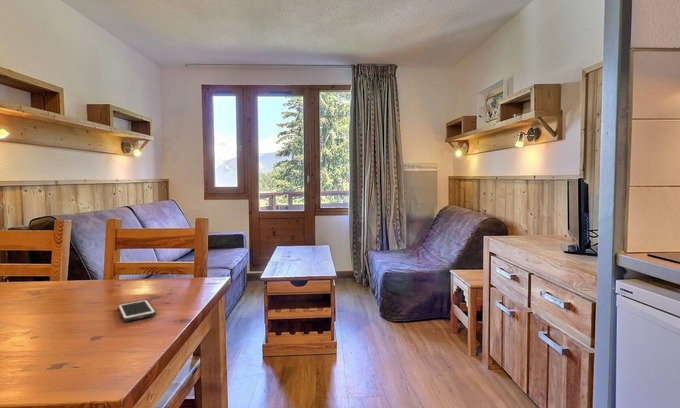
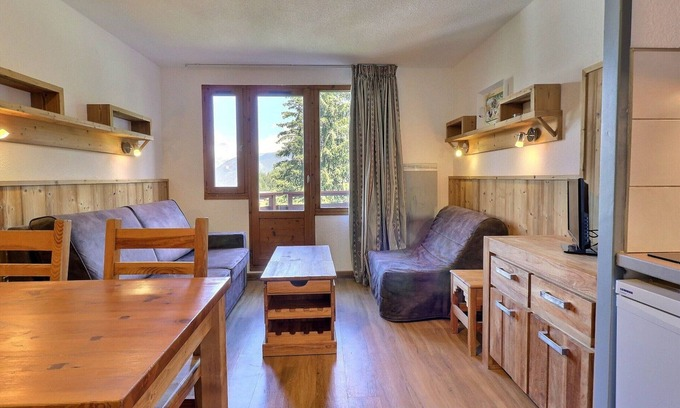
- cell phone (136, 309)
